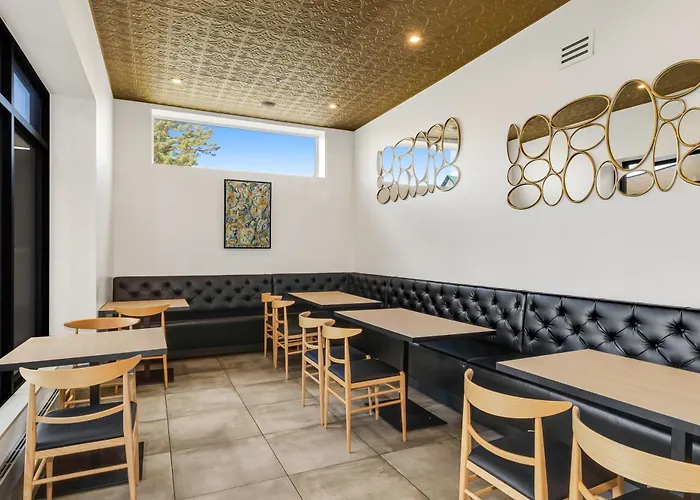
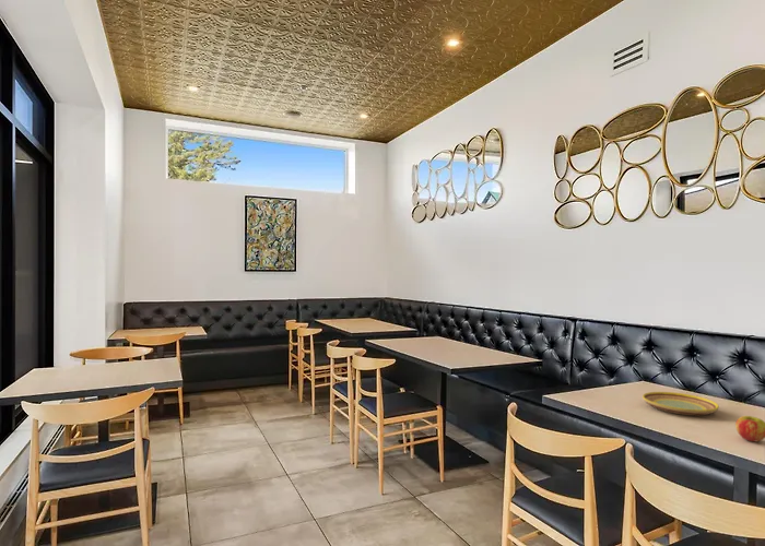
+ plate (679, 404)
+ apple (751, 428)
